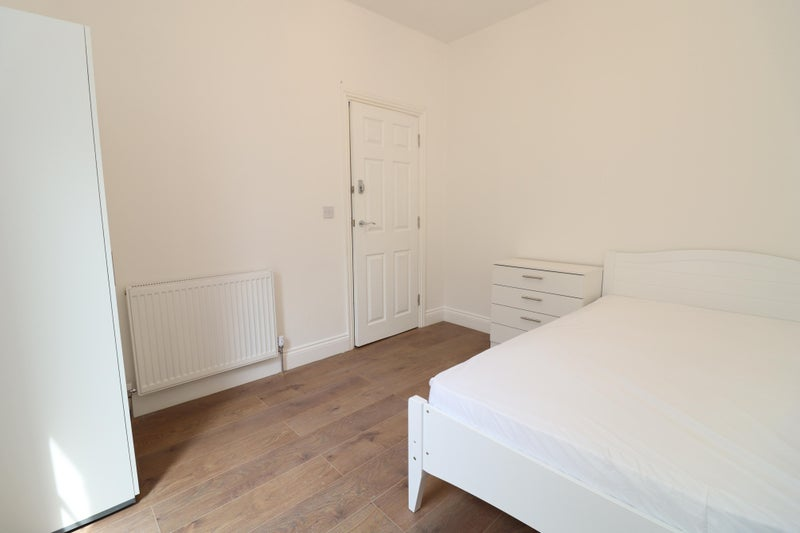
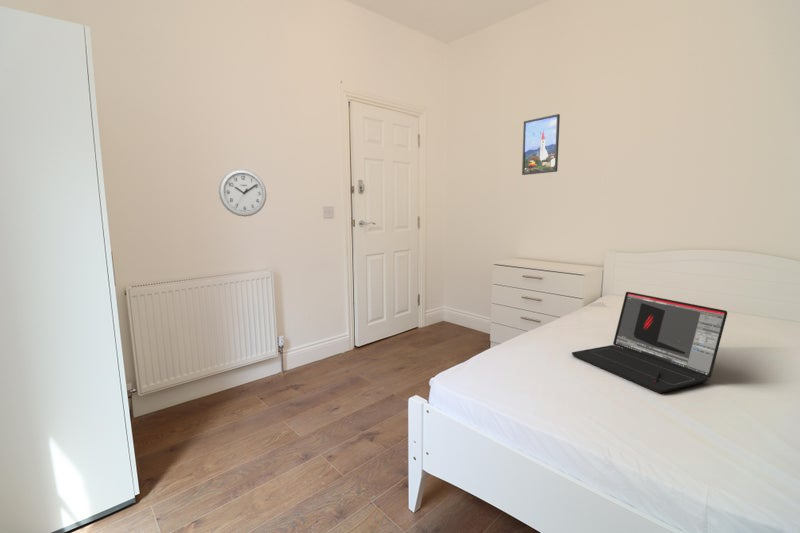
+ laptop (641, 335)
+ wall clock (243, 192)
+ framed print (540, 145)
